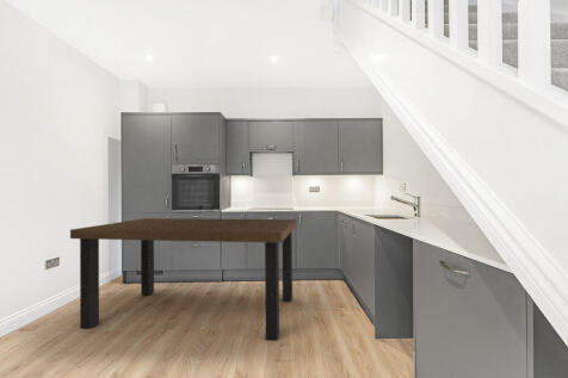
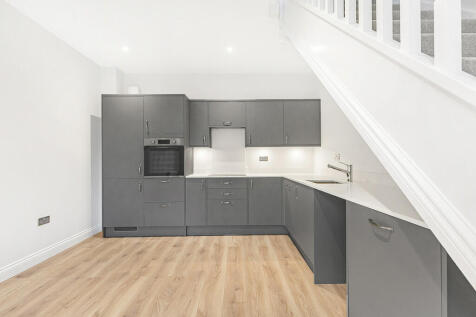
- dining table (198, 240)
